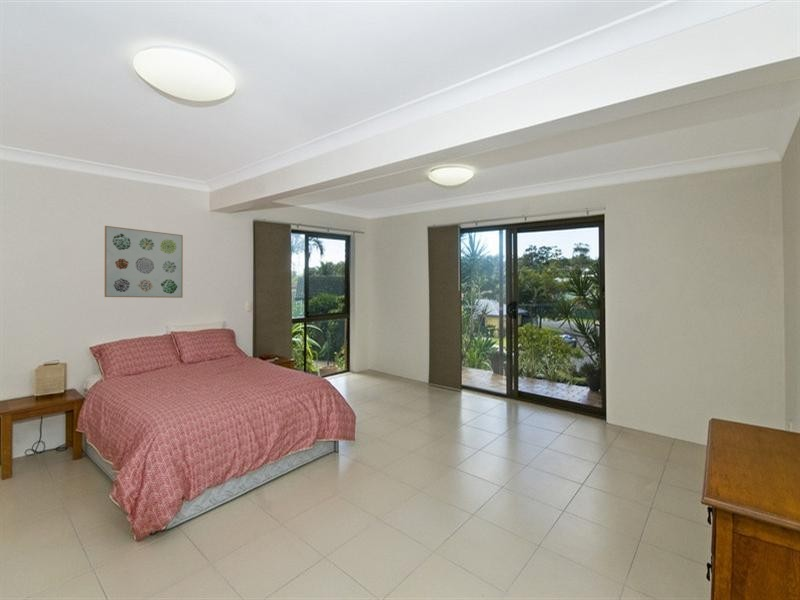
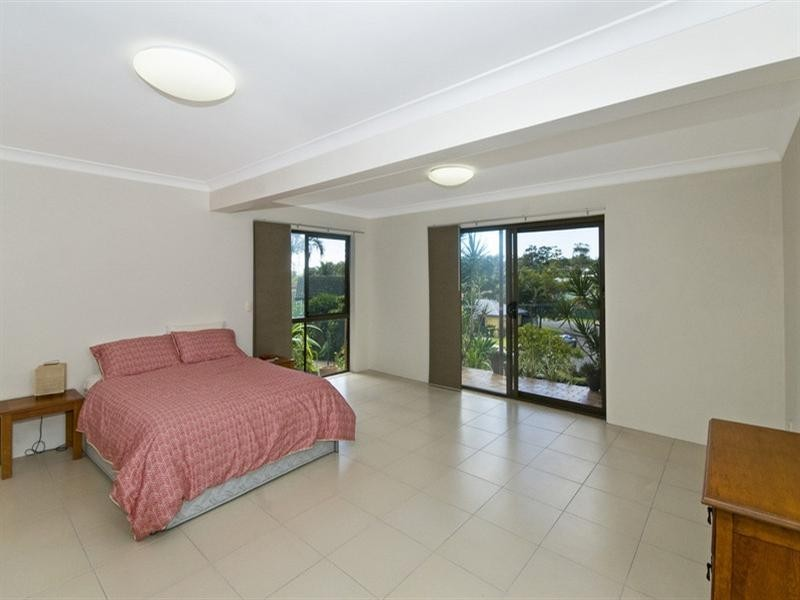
- wall art (146, 264)
